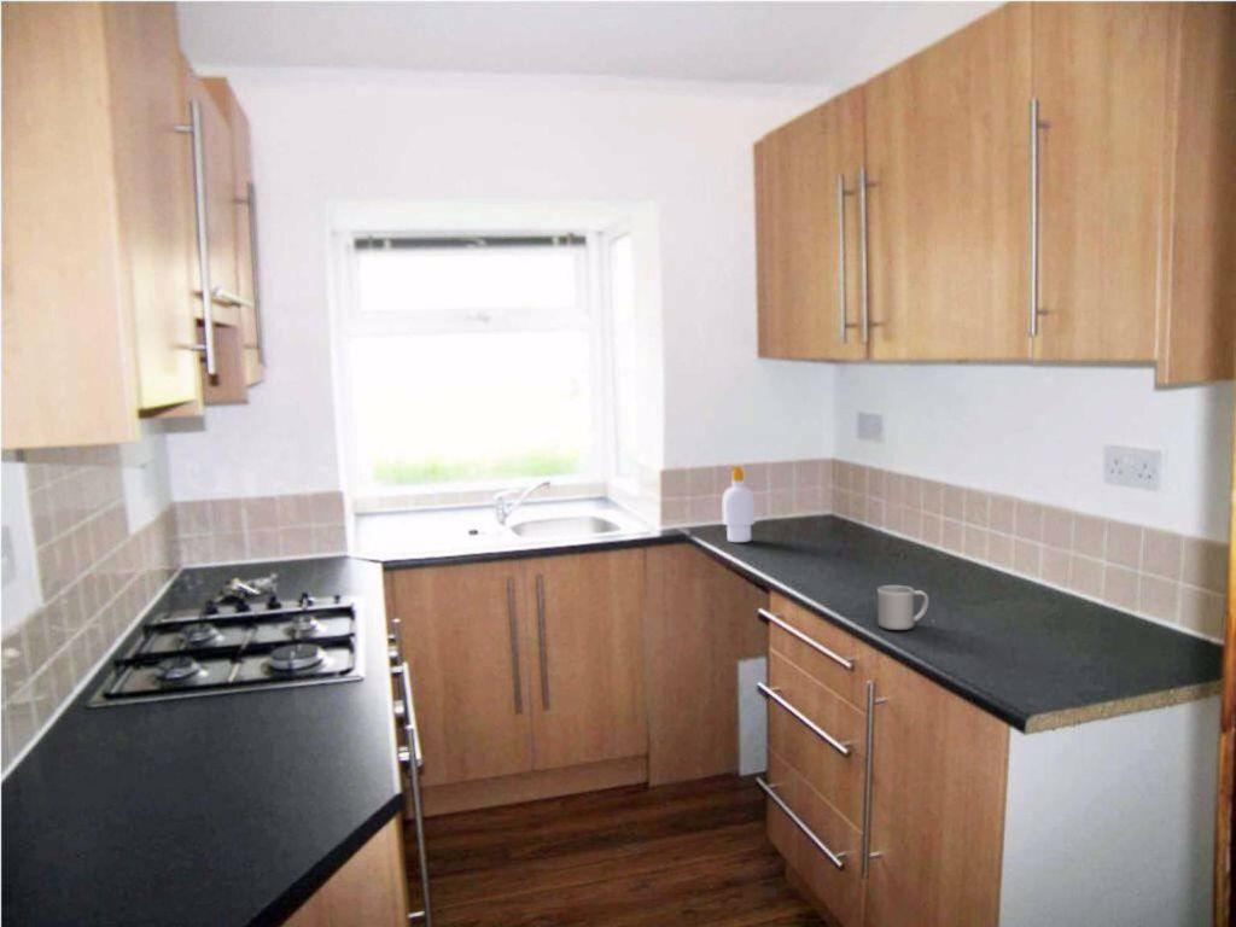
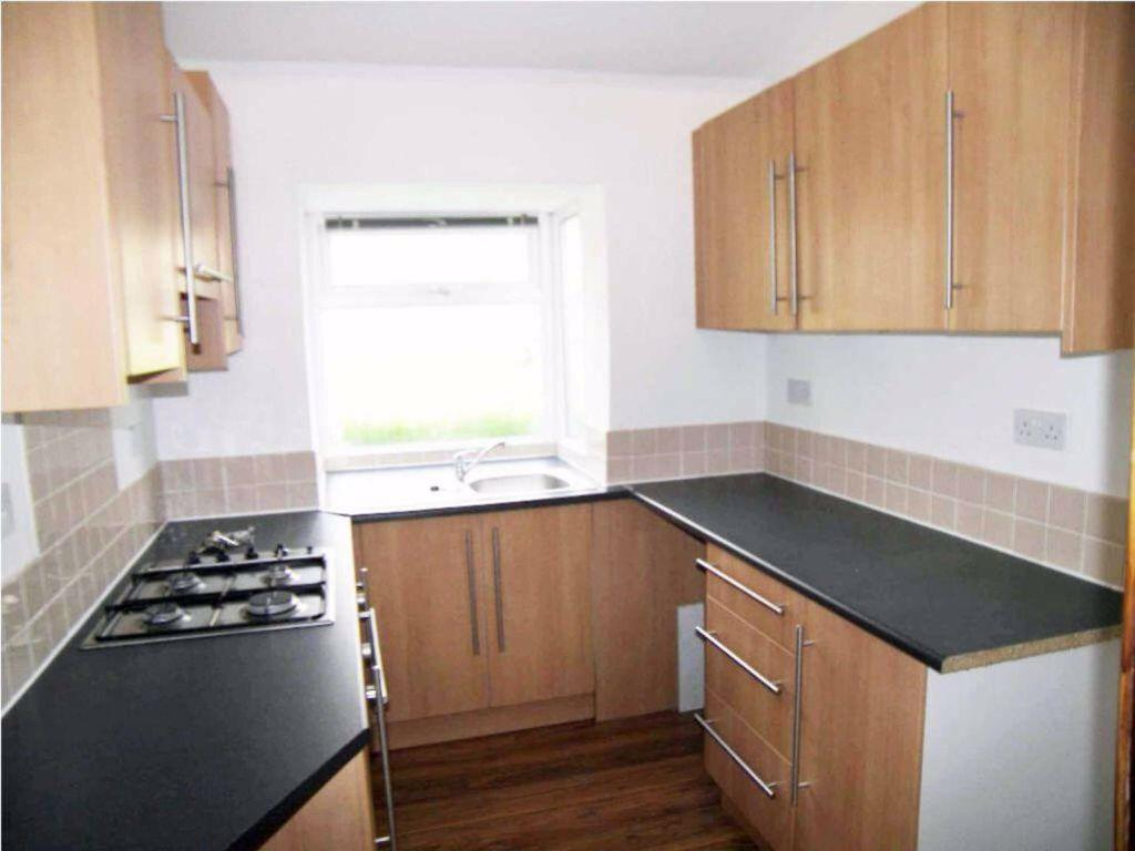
- soap bottle (737, 503)
- mug (904, 606)
